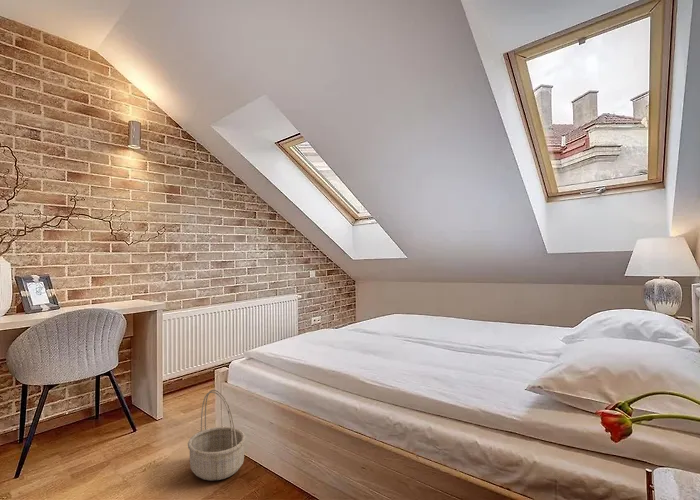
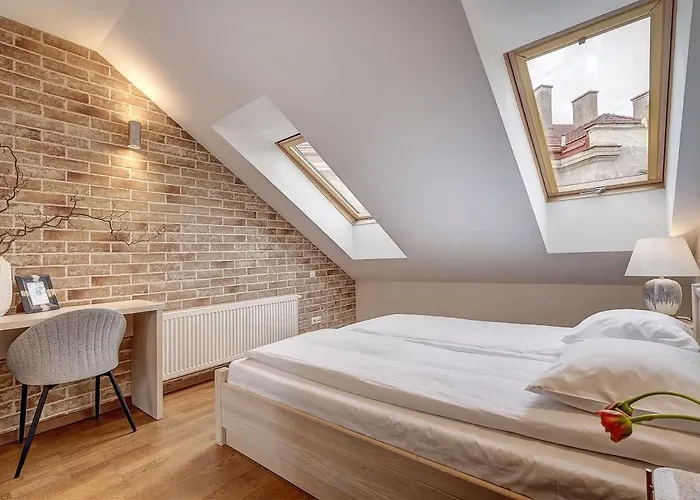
- basket (216, 429)
